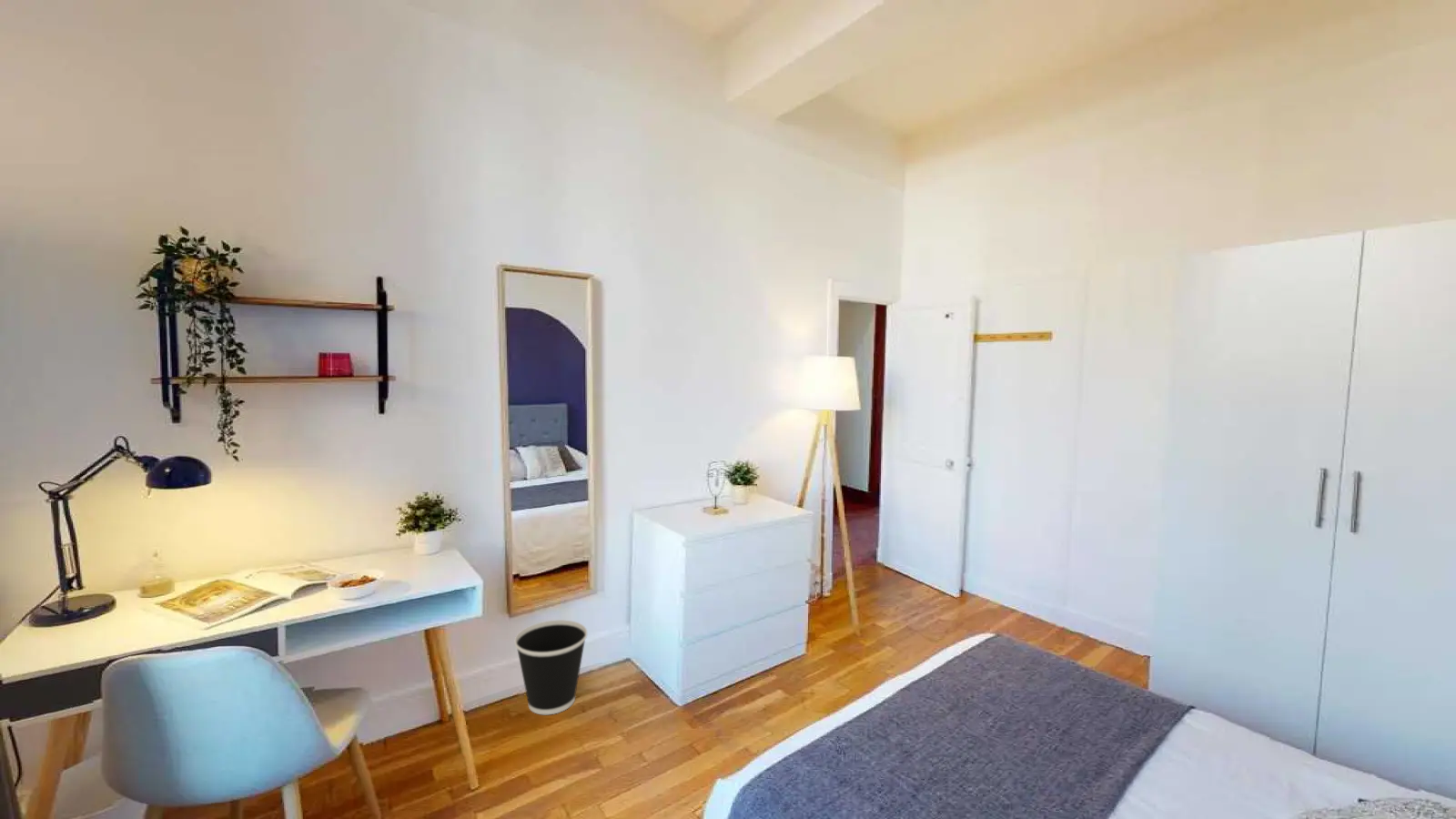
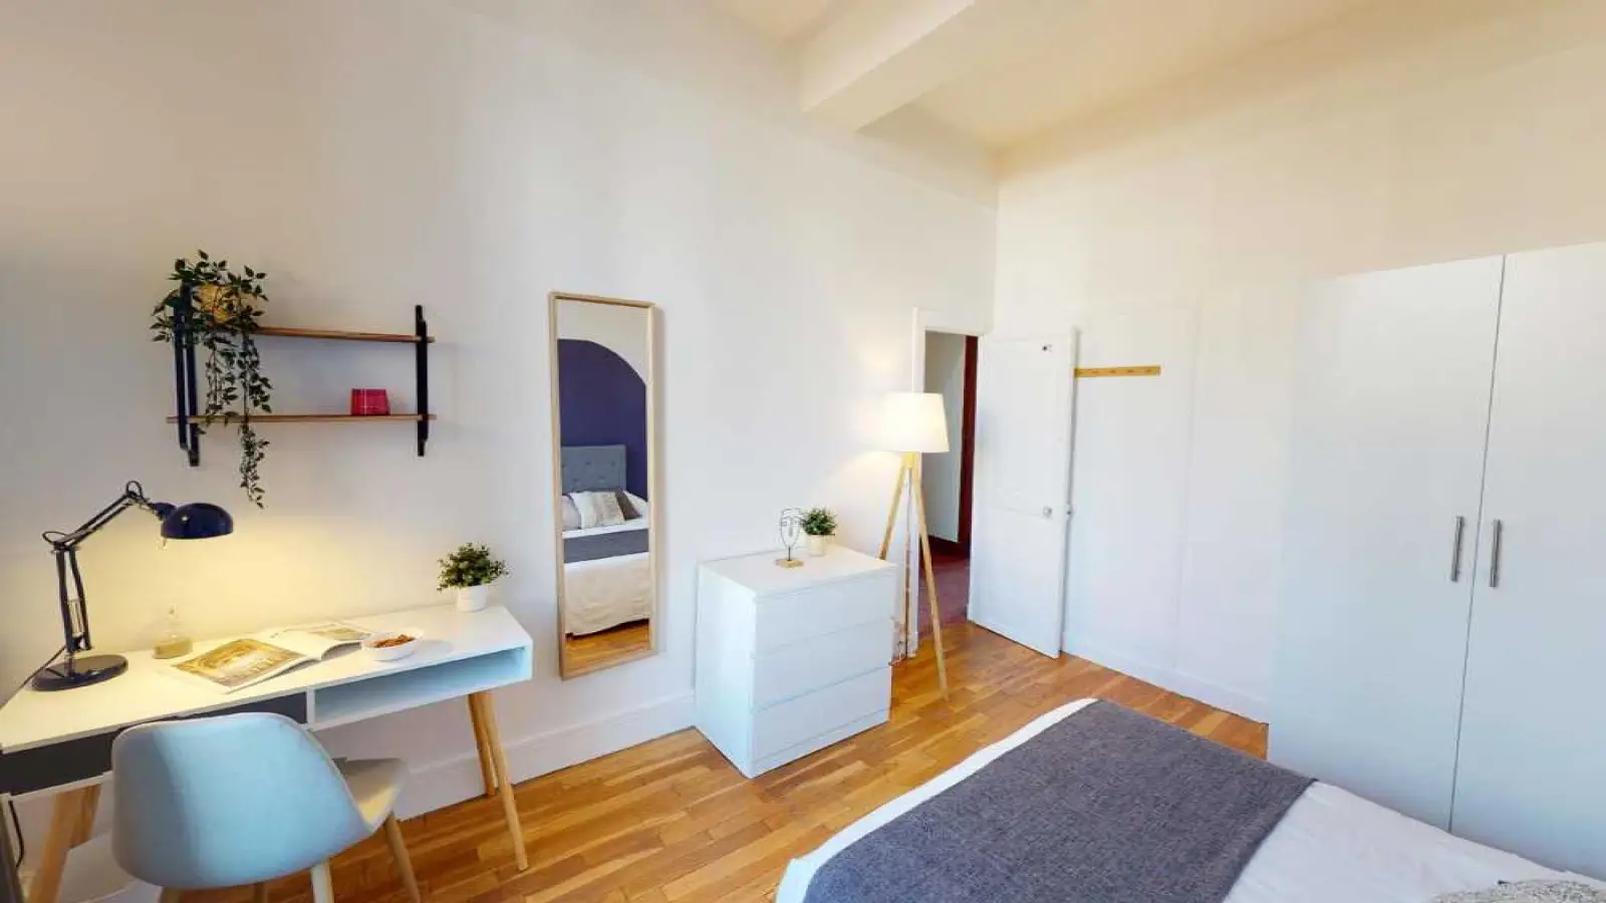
- wastebasket (551, 668)
